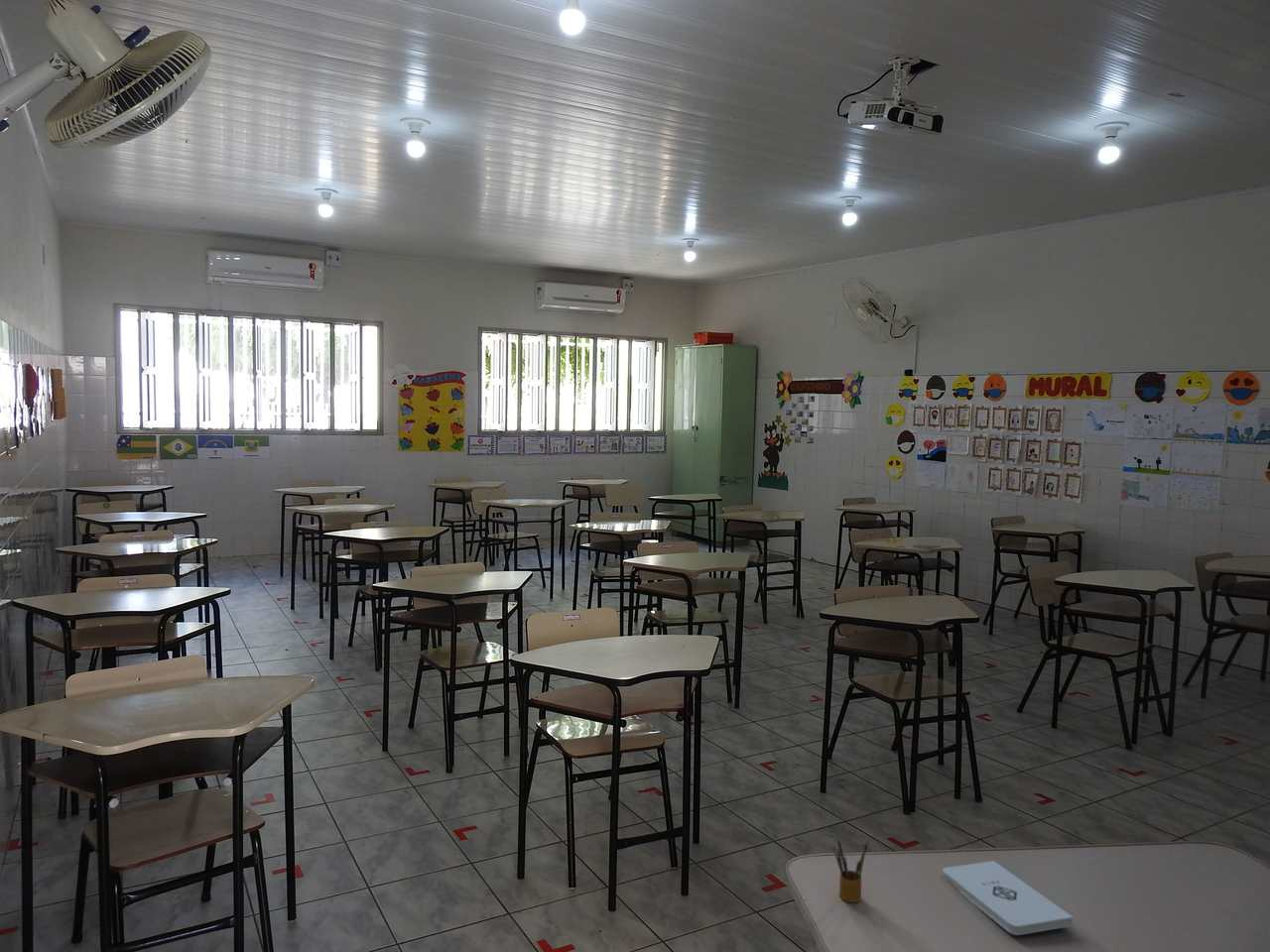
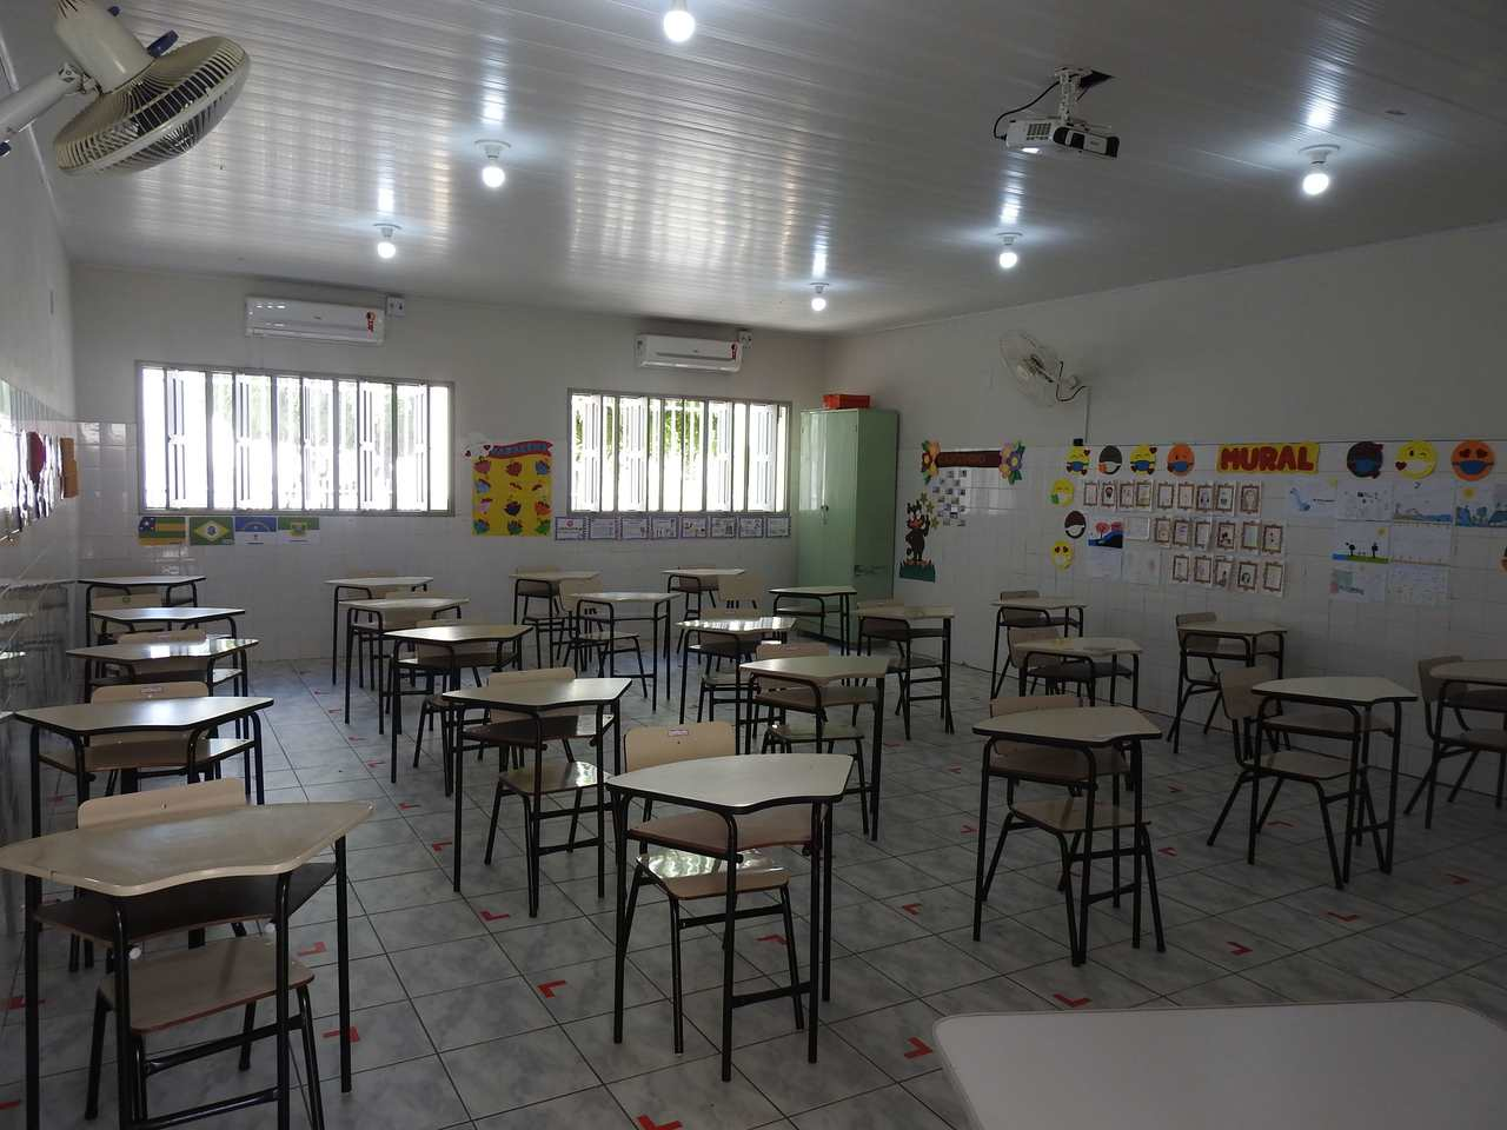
- notepad (1002, 895)
- pencil box (851, 871)
